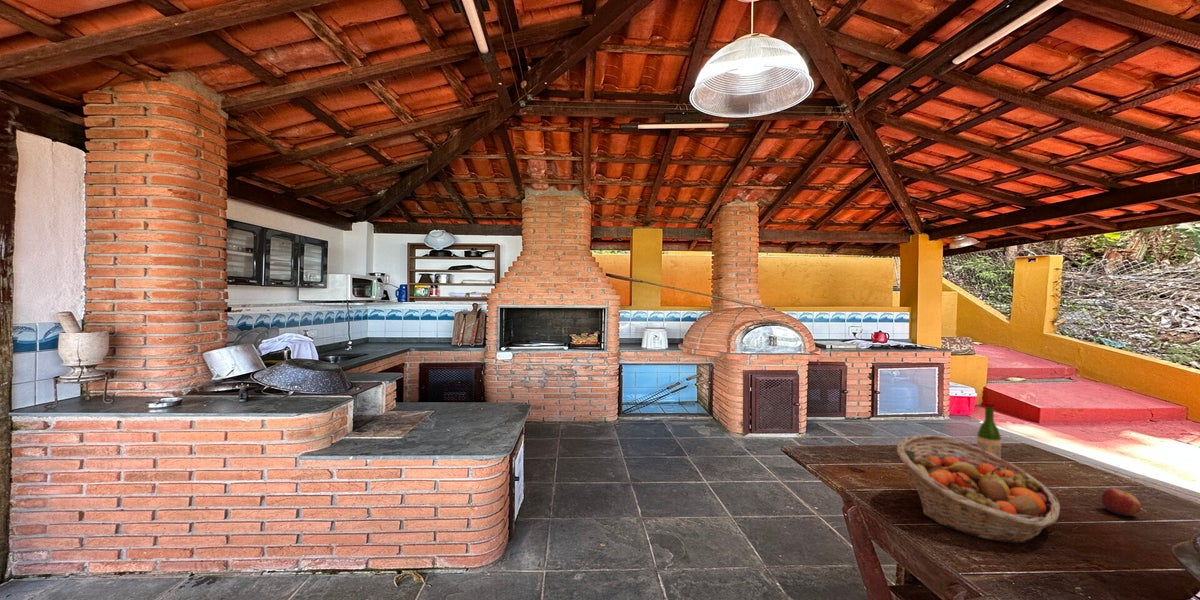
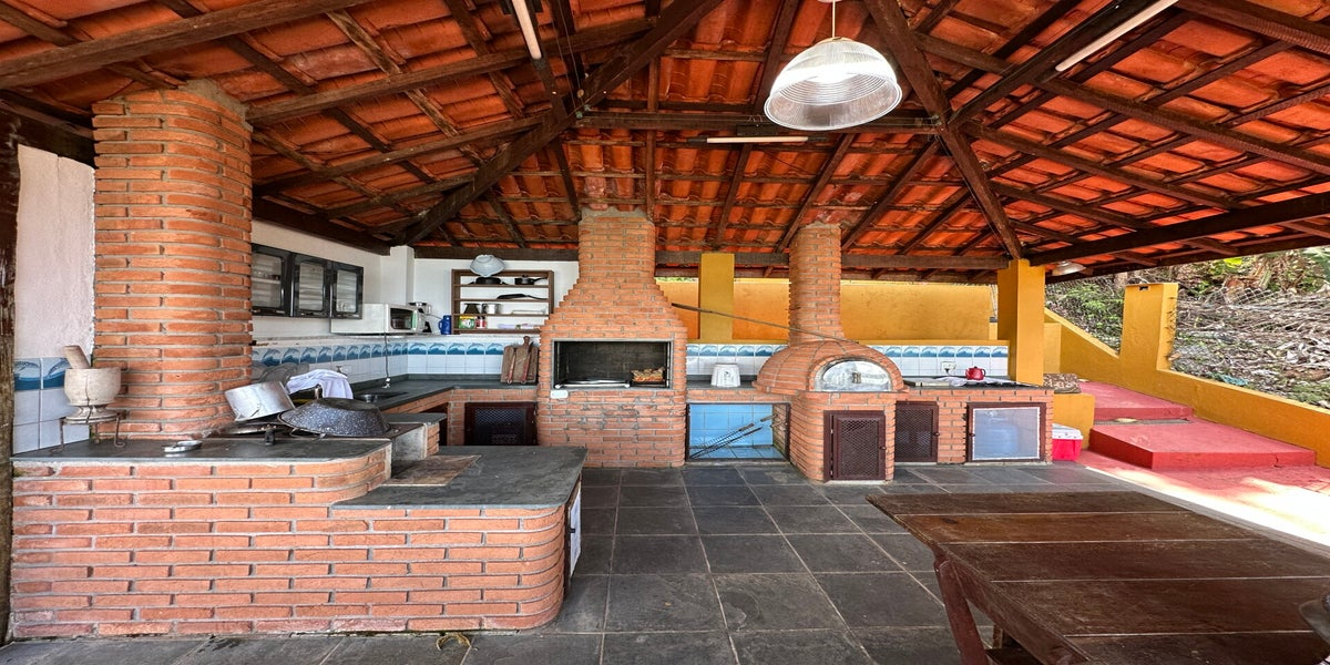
- apple (1120, 501)
- wine bottle (988, 438)
- fruit basket (971, 484)
